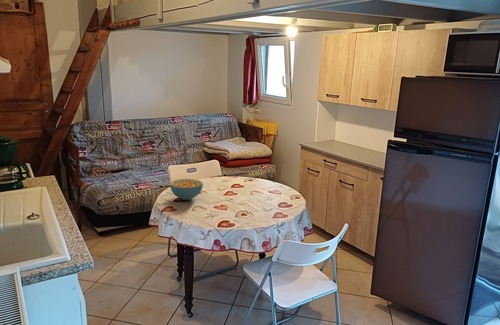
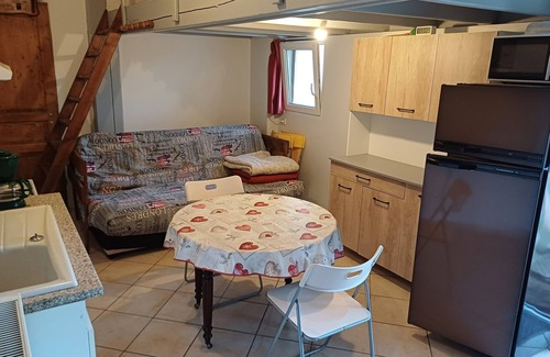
- cereal bowl (186, 190)
